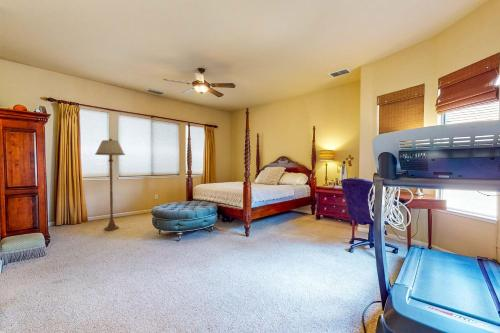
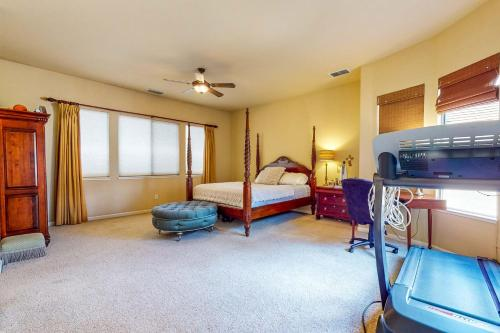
- floor lamp (110, 183)
